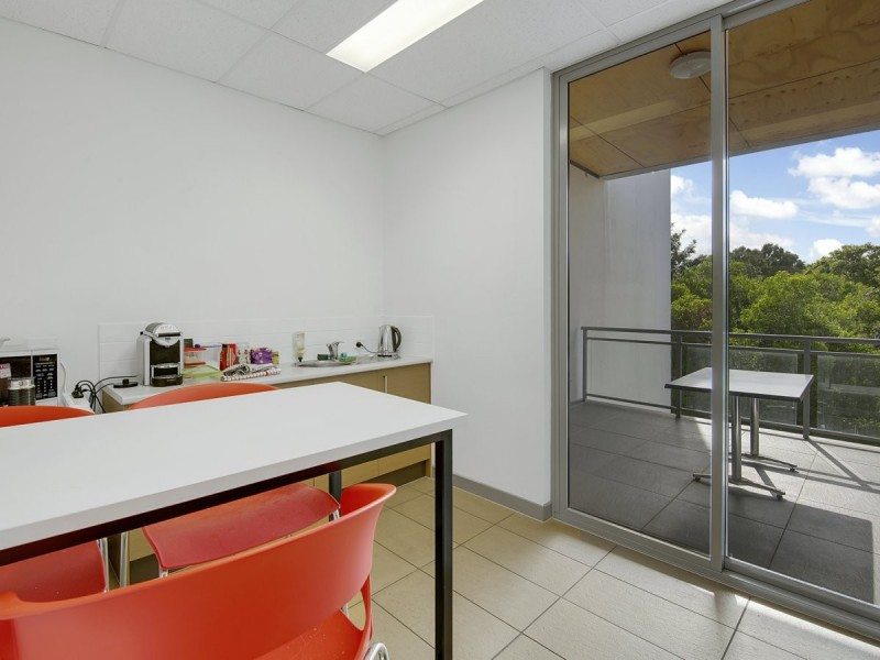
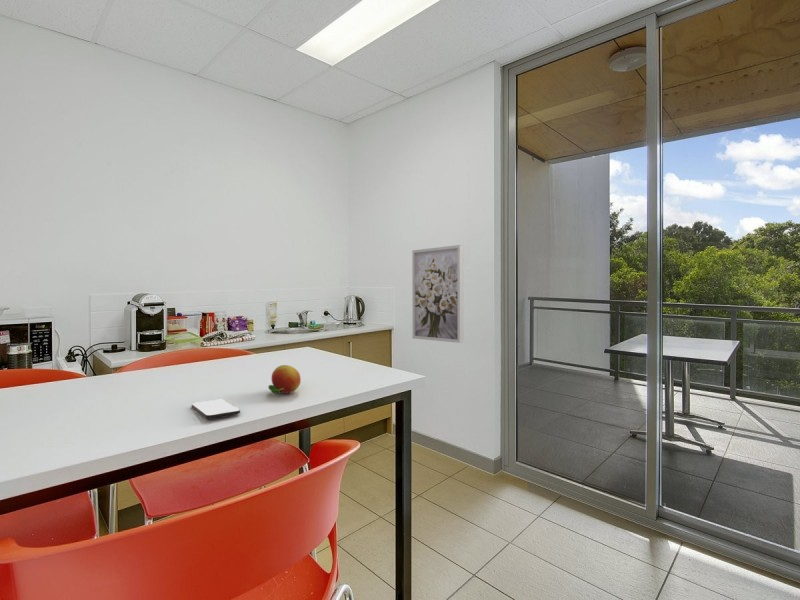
+ smartphone (215, 408)
+ wall art (436, 294)
+ fruit (285, 378)
